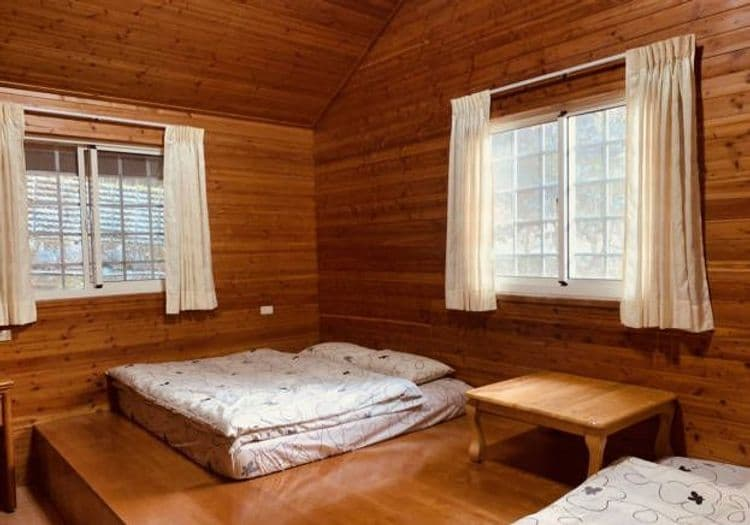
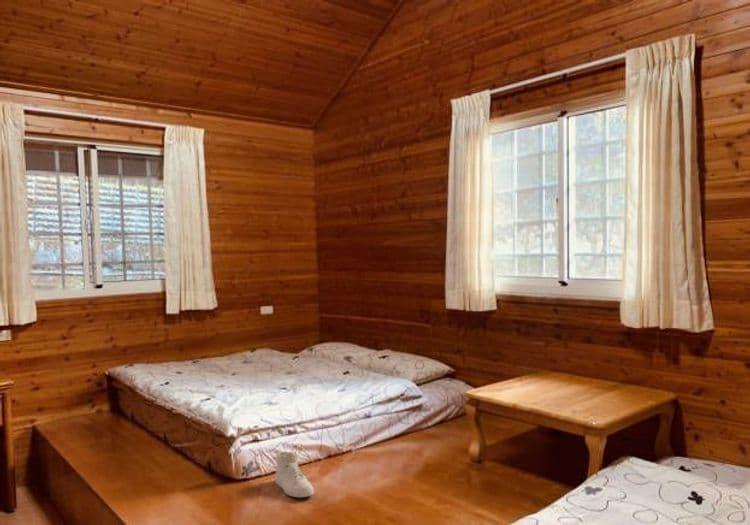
+ sneaker (292, 471)
